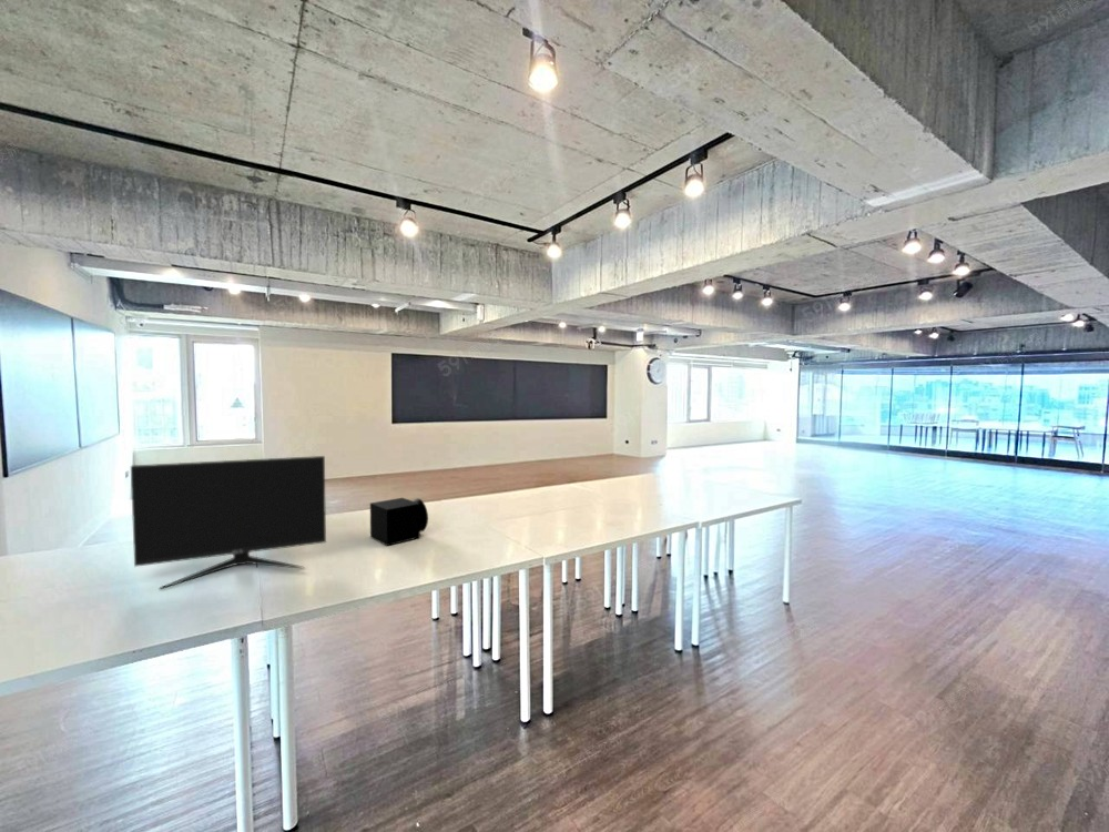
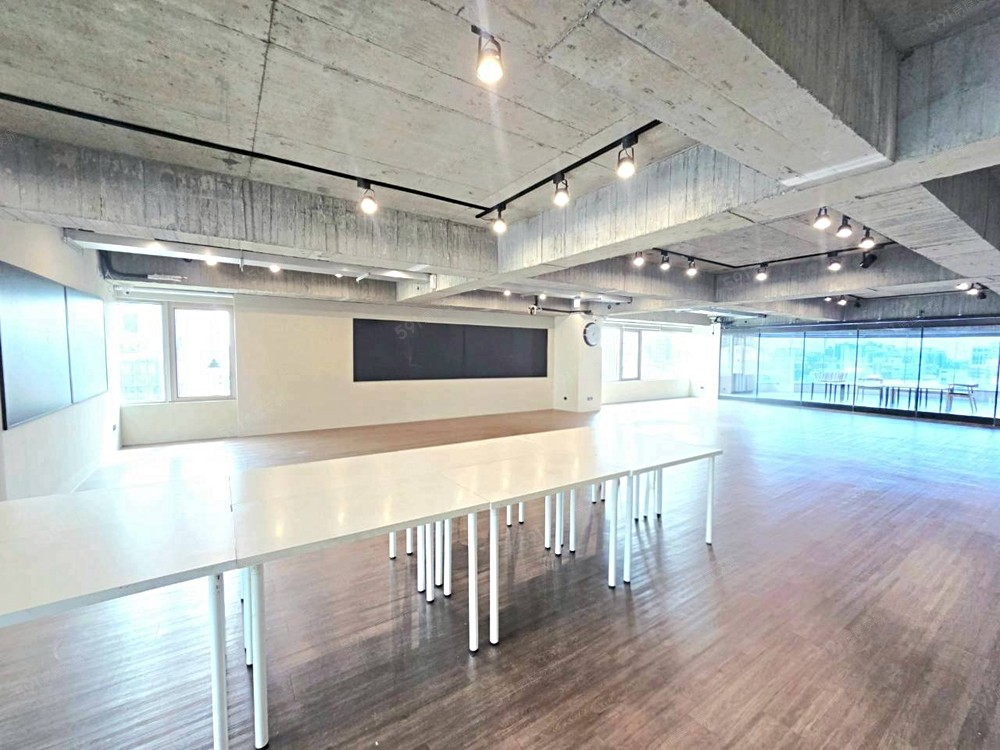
- computer monitor (238, 513)
- speaker (401, 518)
